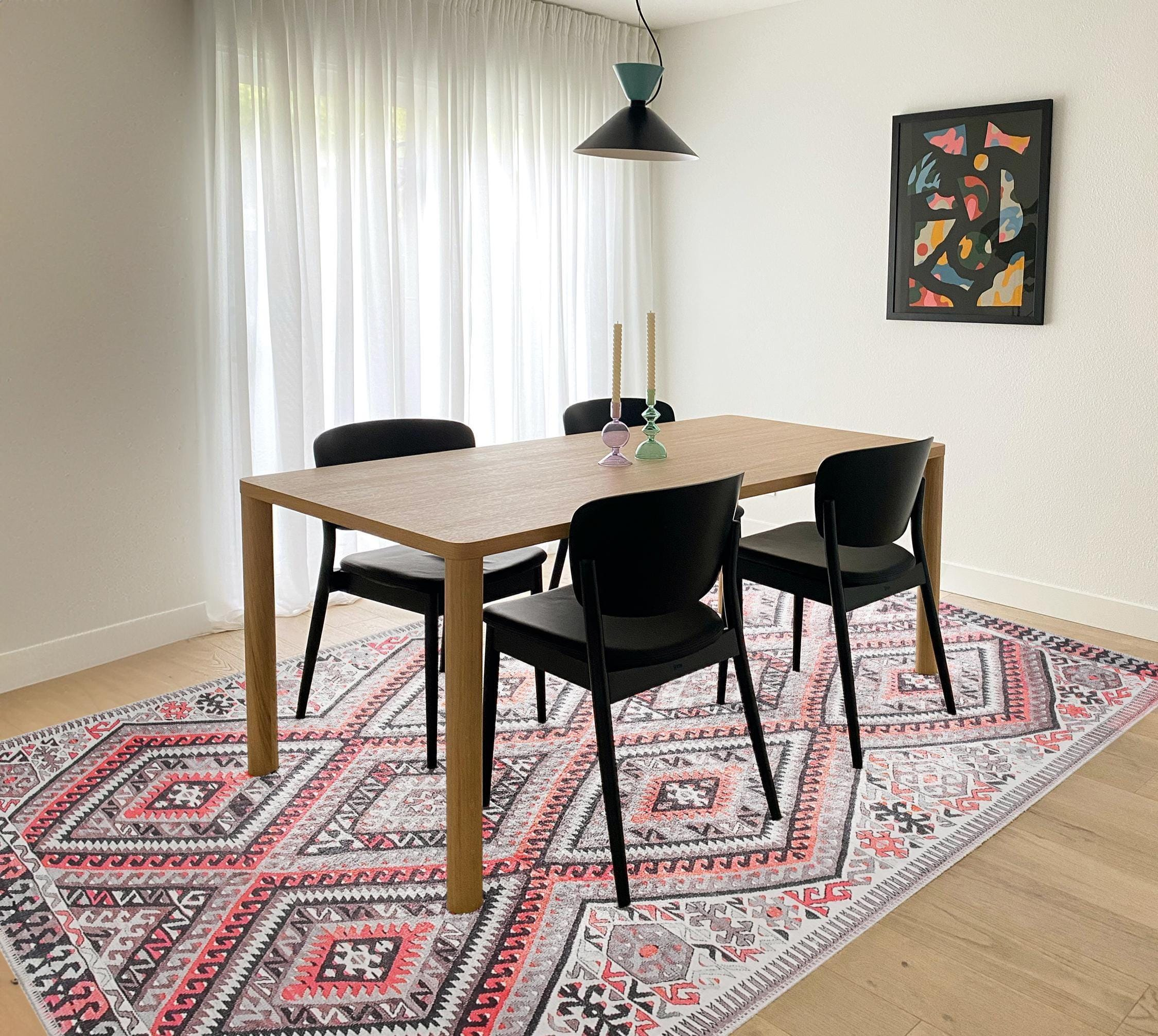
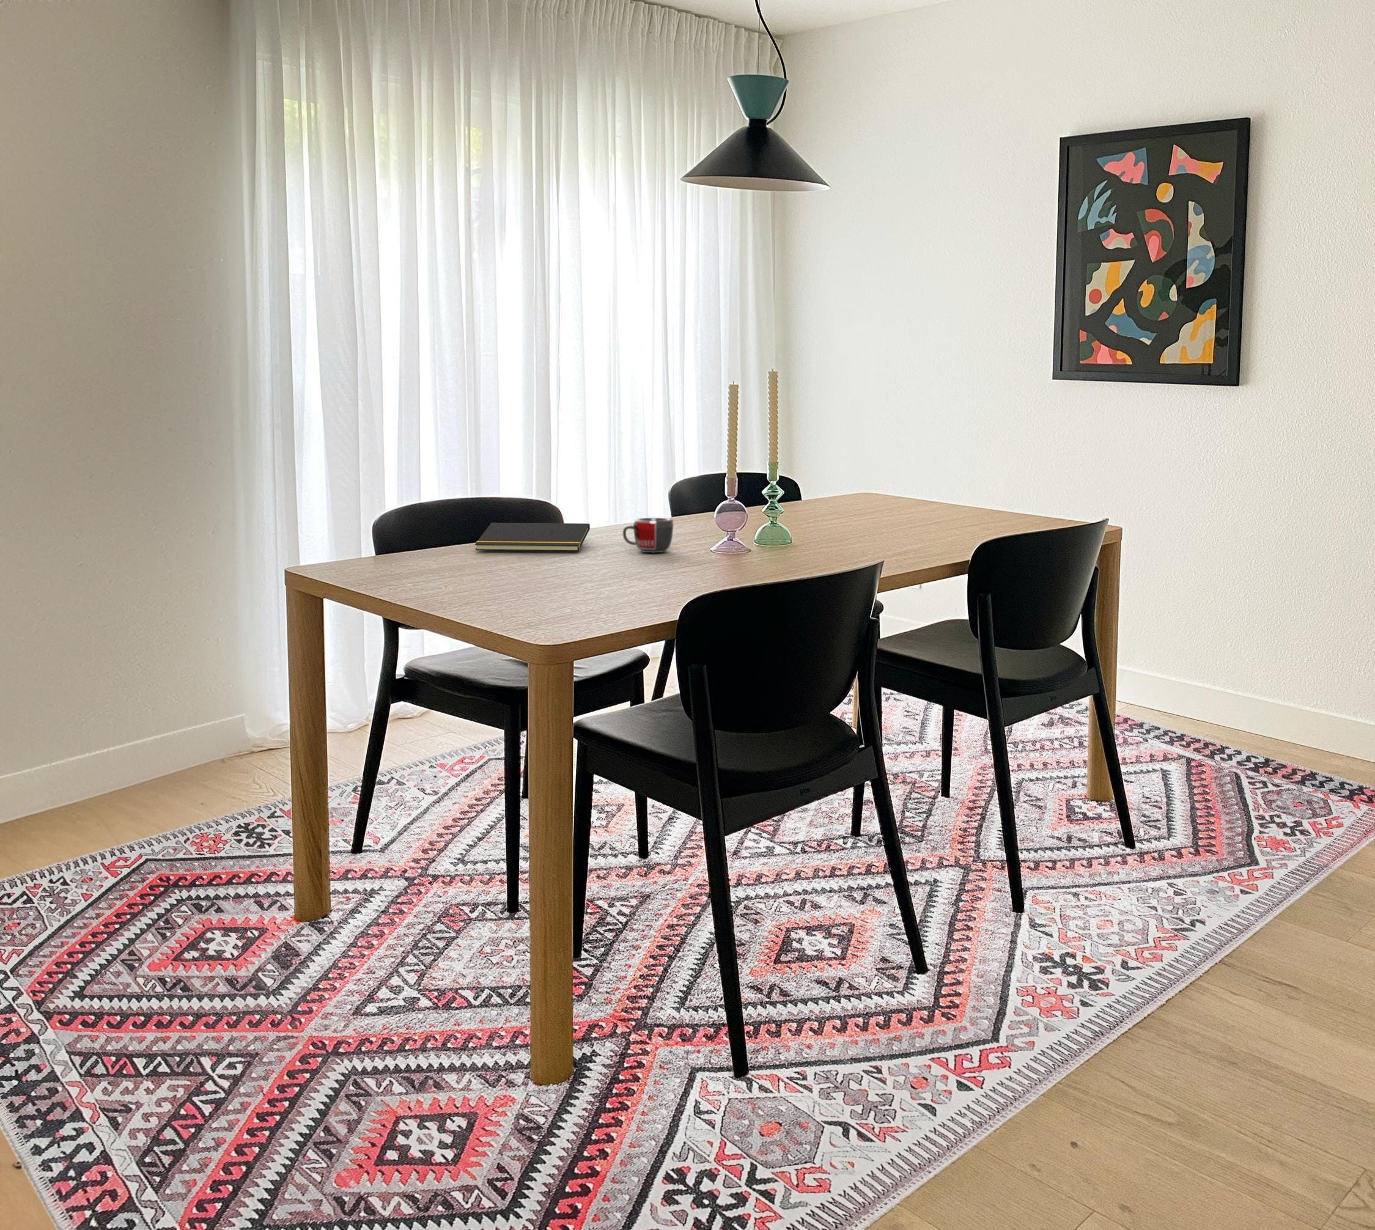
+ notepad (534, 537)
+ mug (647, 535)
